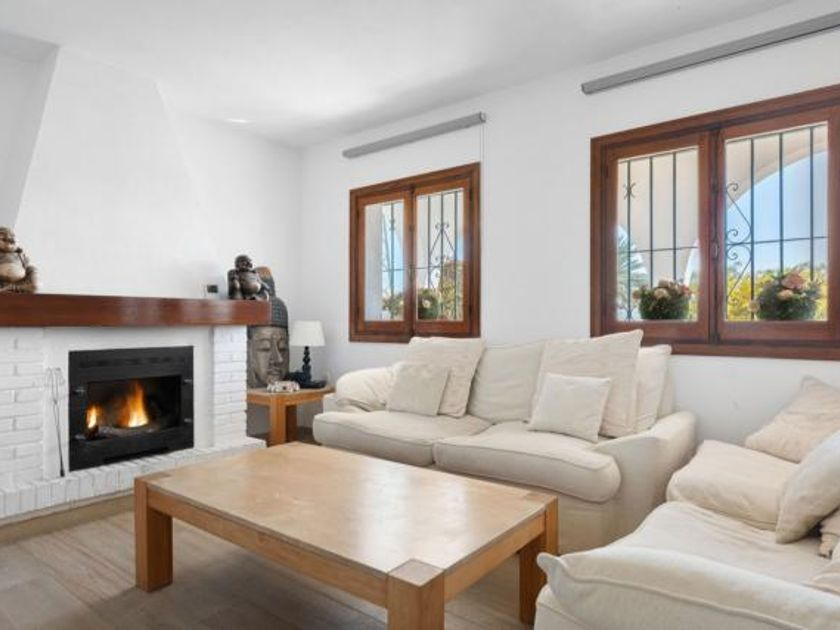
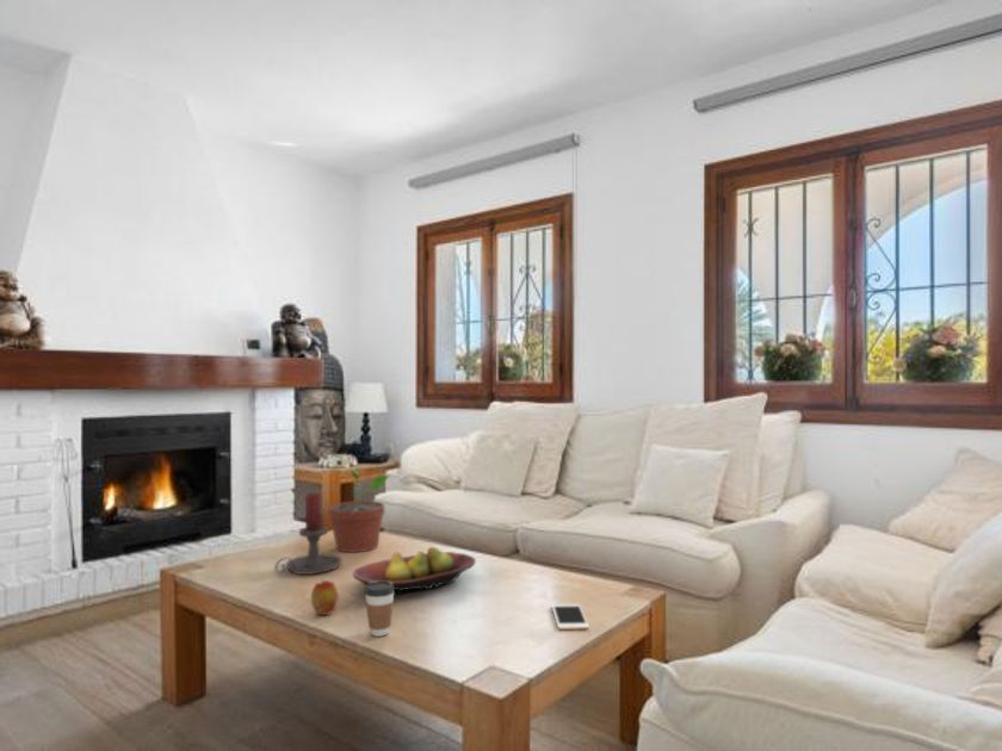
+ candle holder (307, 532)
+ apple (324, 594)
+ fruit bowl (415, 567)
+ potted plant (357, 499)
+ cell phone (569, 615)
+ coffee cup (379, 608)
